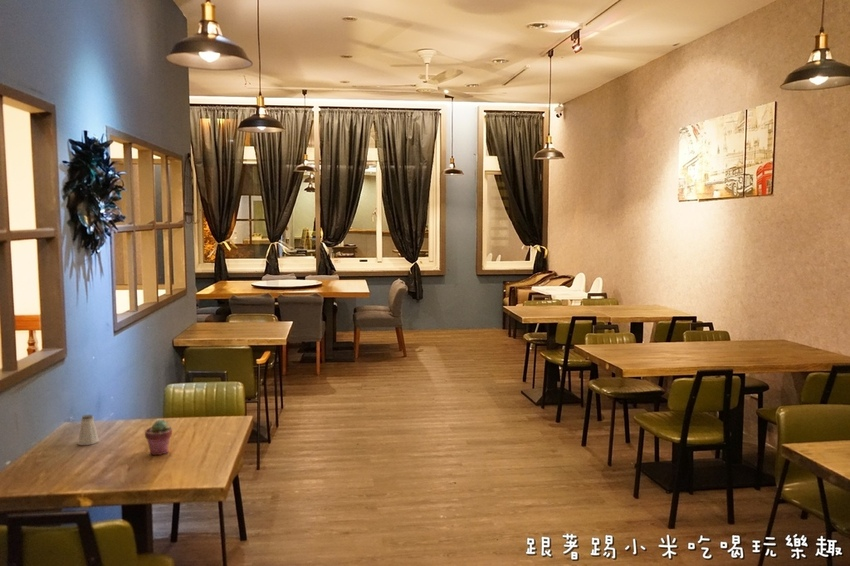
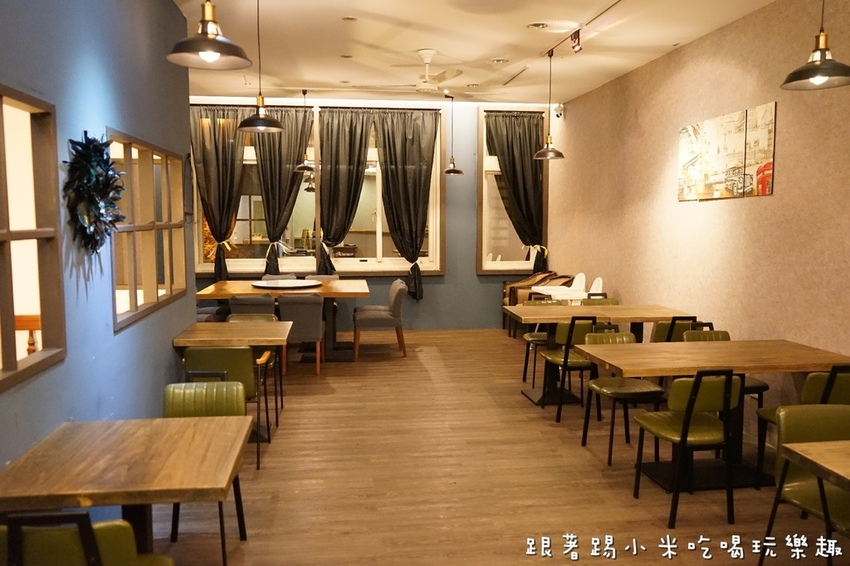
- saltshaker (87, 429)
- potted succulent (158, 436)
